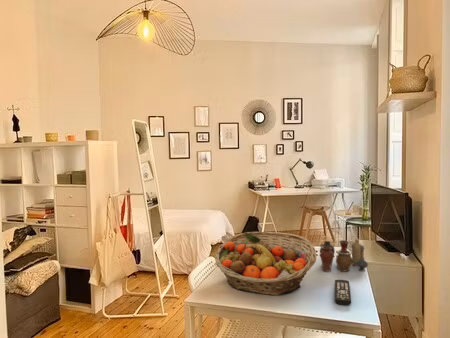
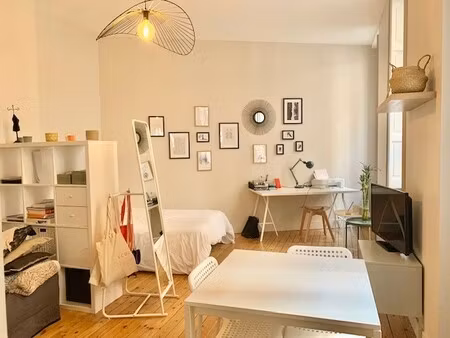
- vase (342, 254)
- fruit basket (264, 261)
- remote control (342, 291)
